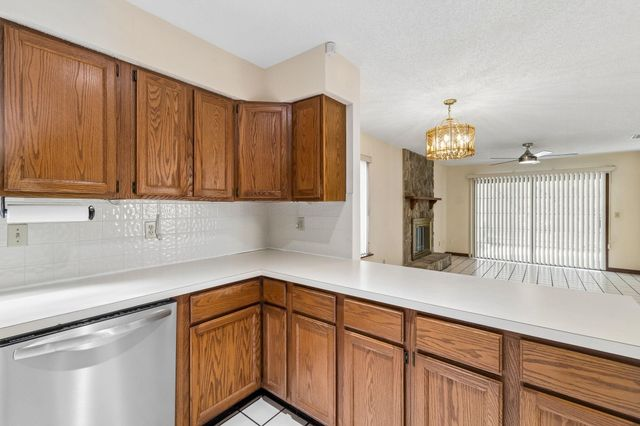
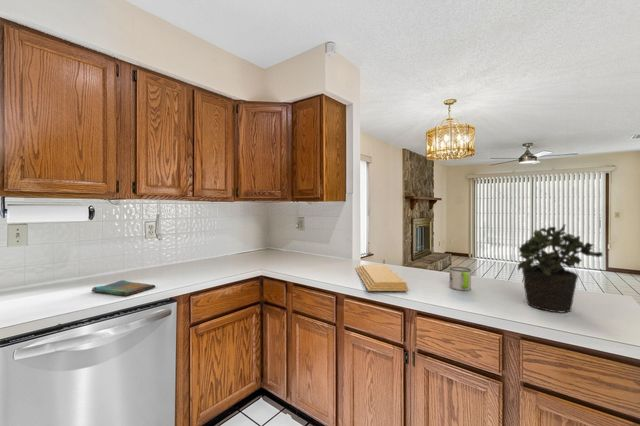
+ potted plant (553, 265)
+ cutting board (377, 275)
+ mug (461, 279)
+ dish towel (124, 287)
